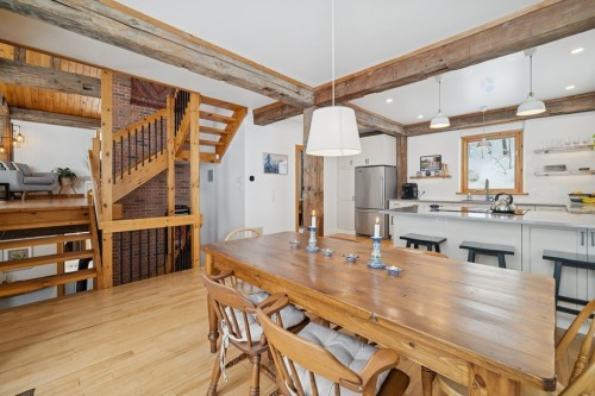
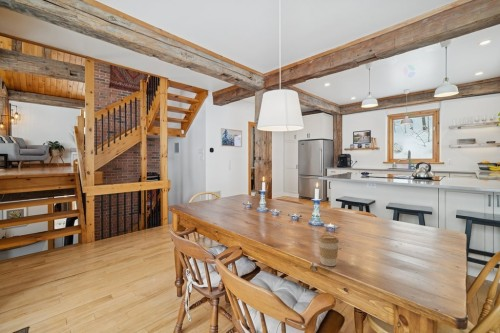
+ coffee cup (328, 249)
